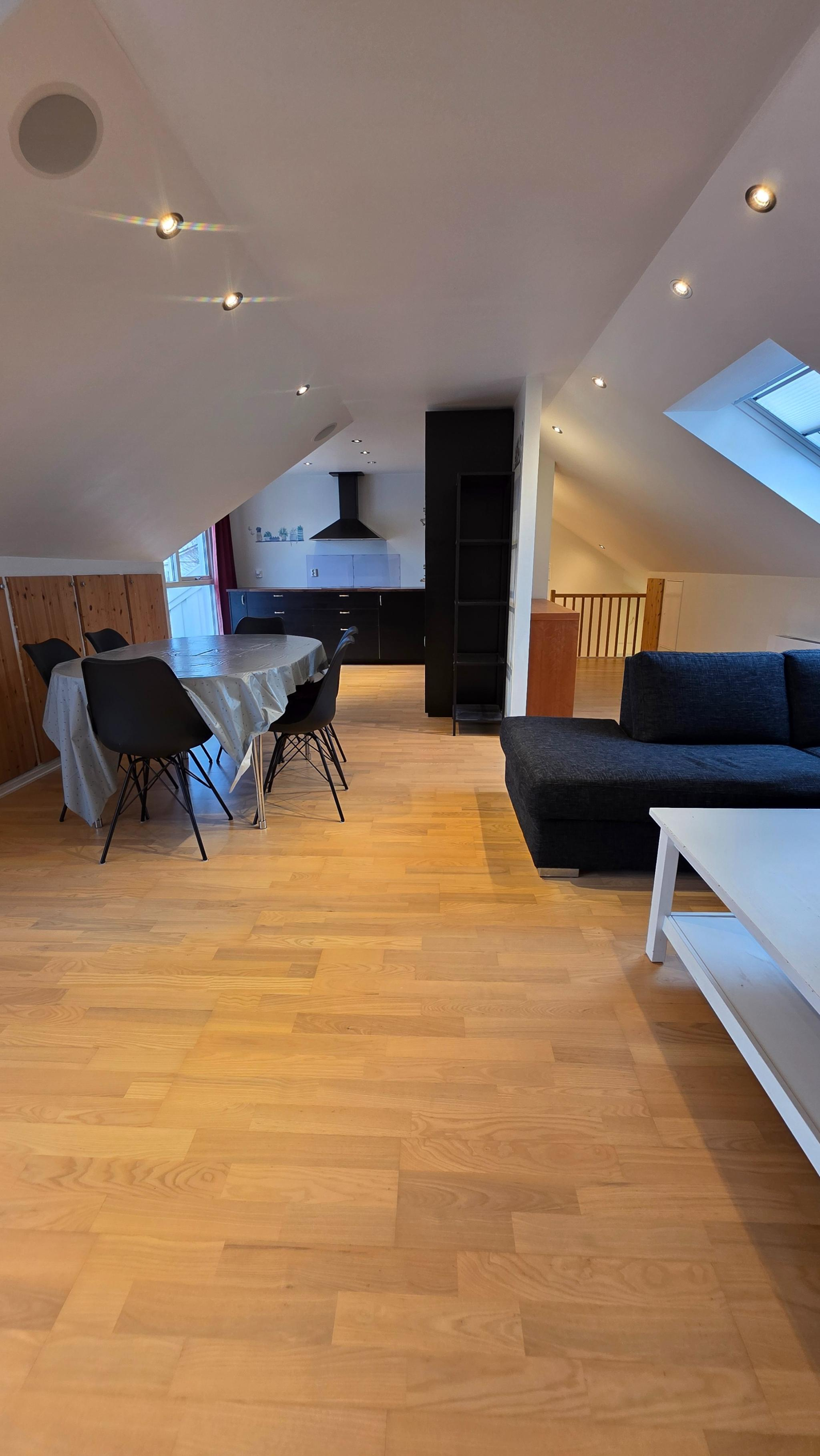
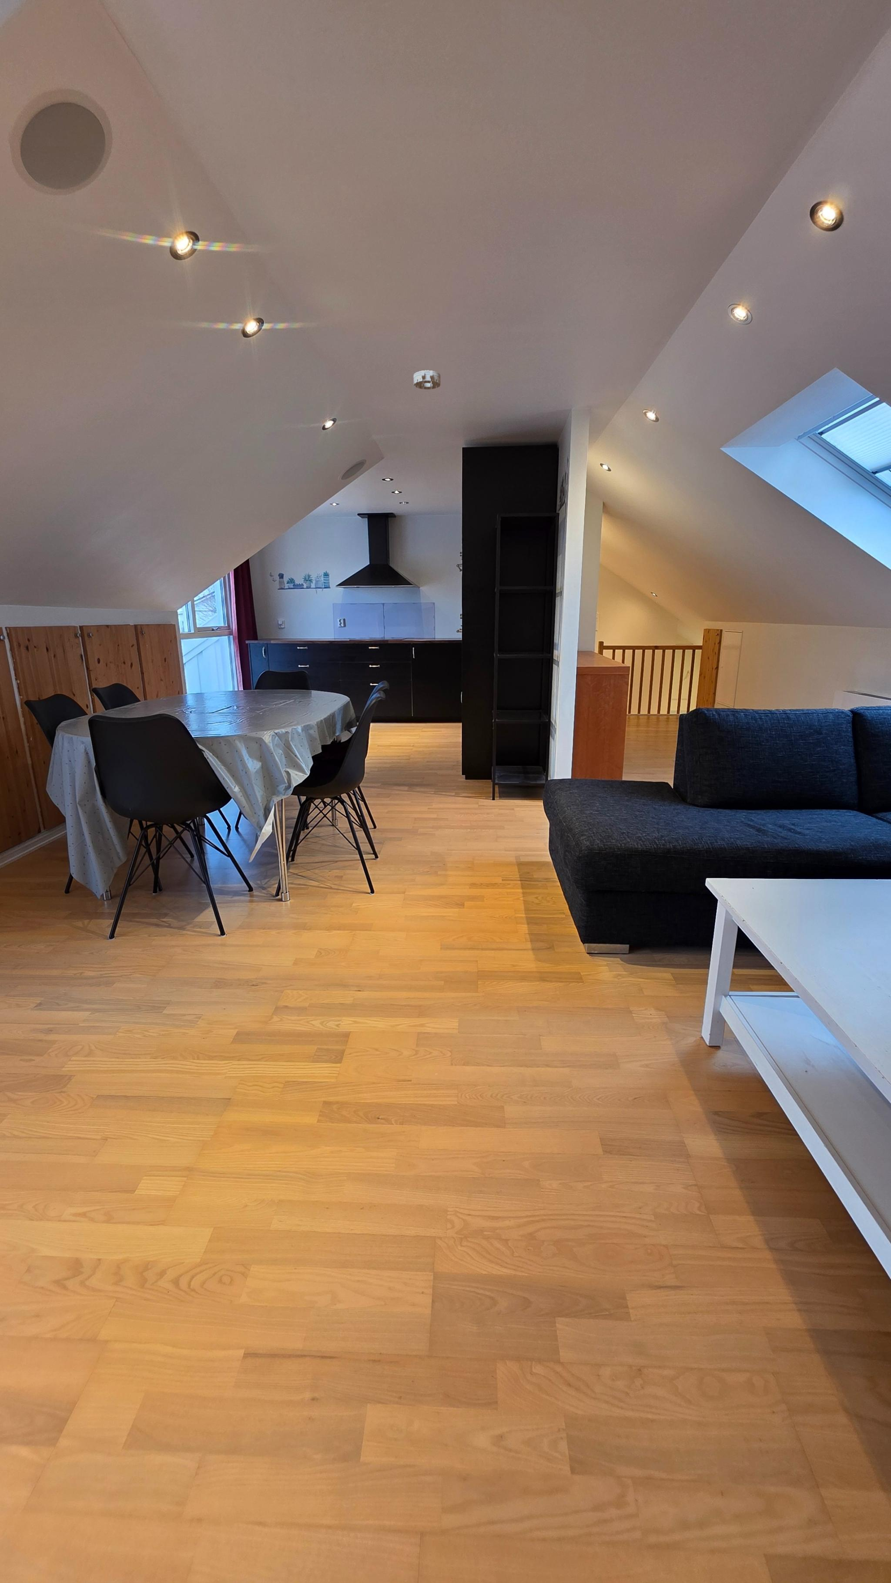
+ smoke detector (427, 379)
